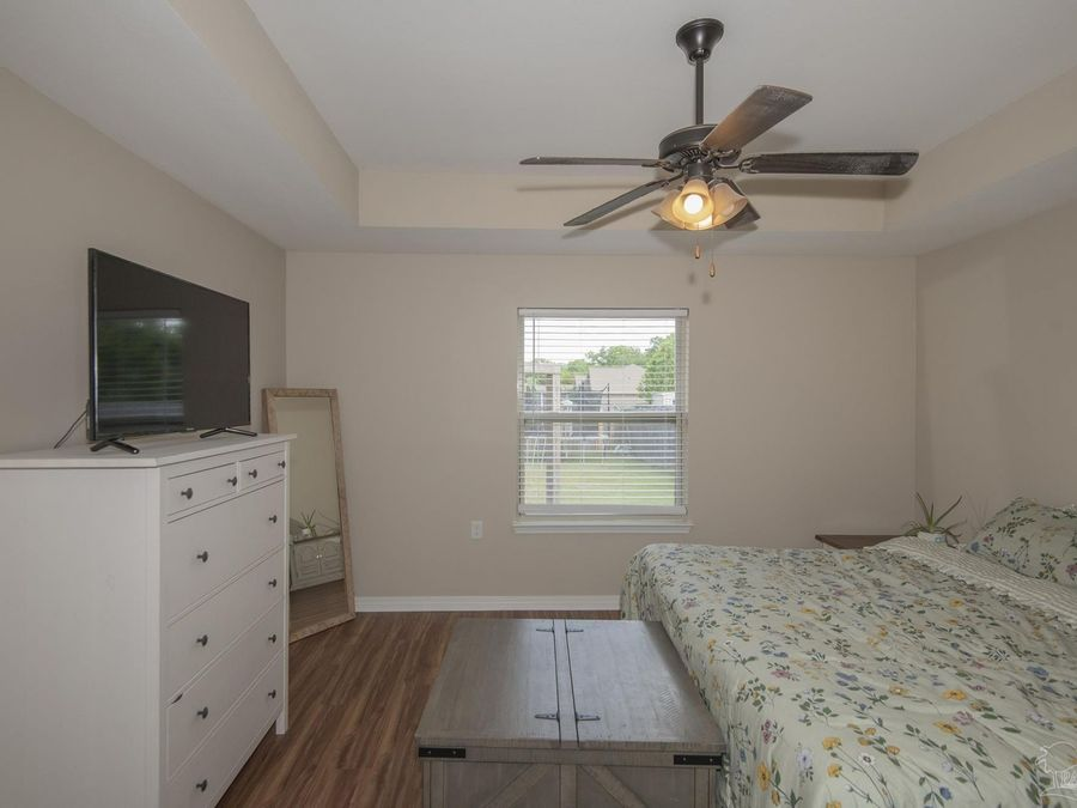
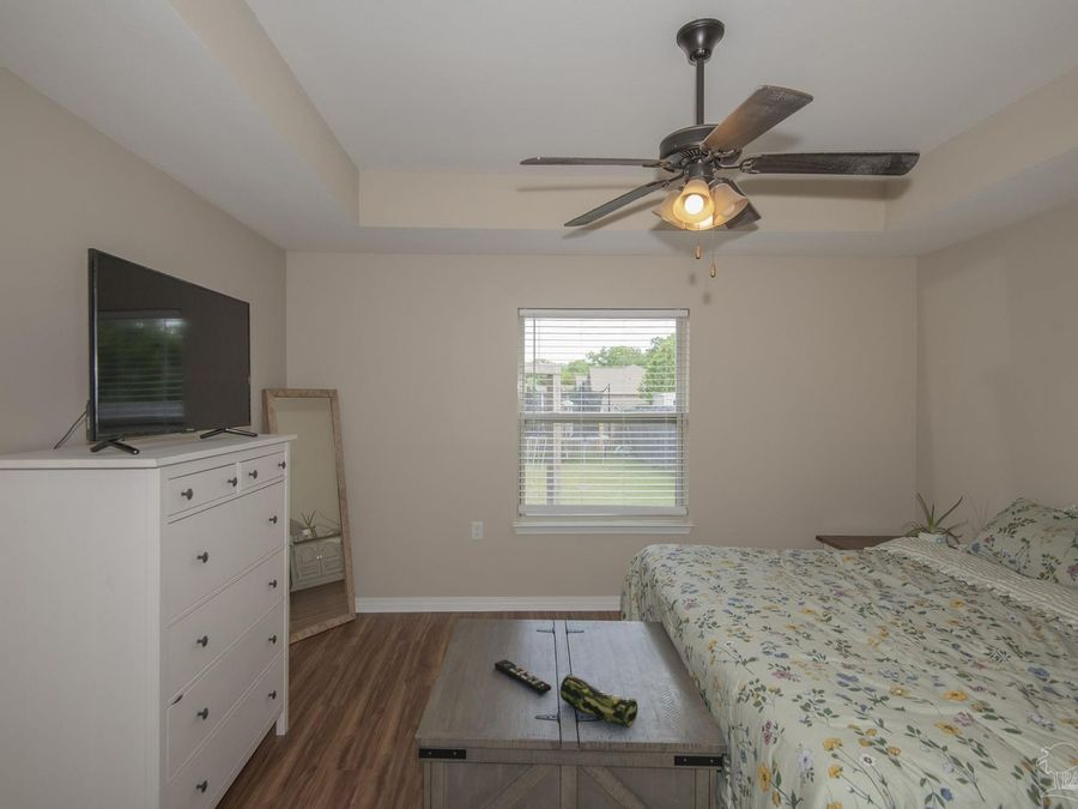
+ remote control (521, 675)
+ pencil case (599, 701)
